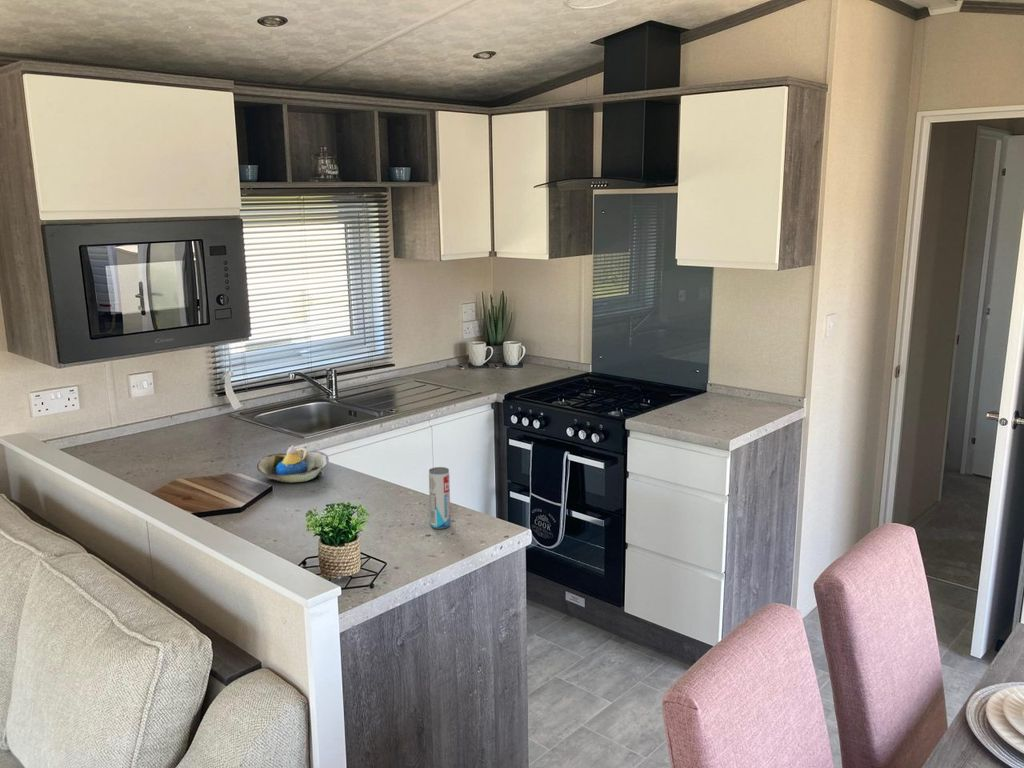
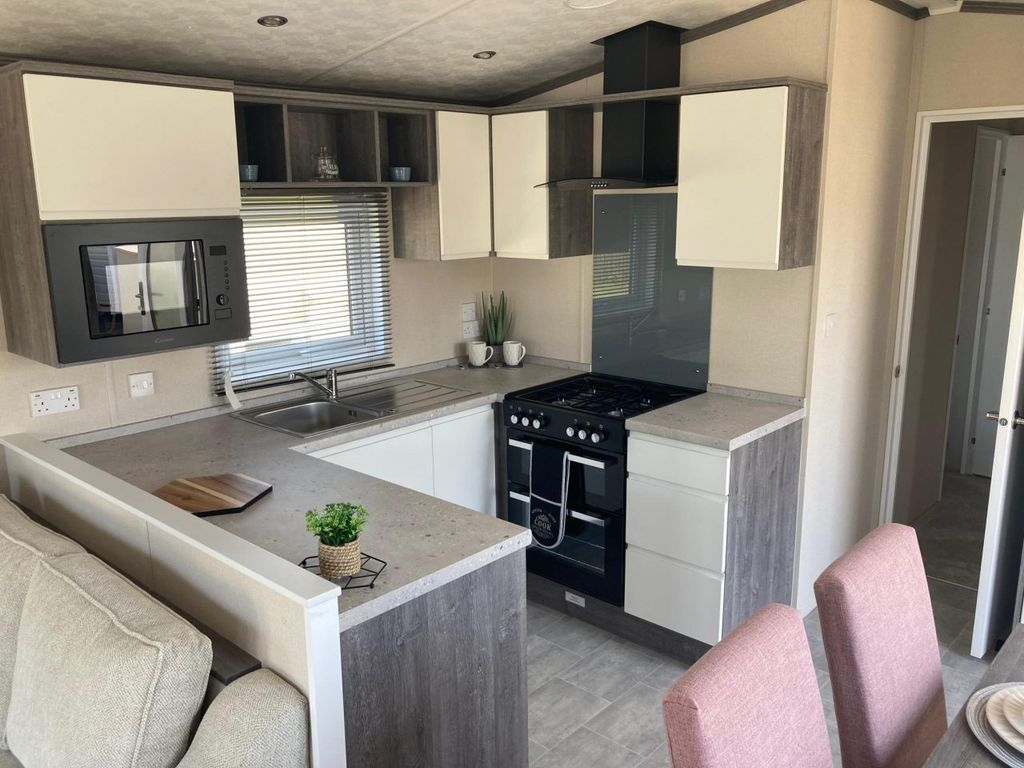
- beverage can (439, 497)
- decorative bowl (288, 459)
